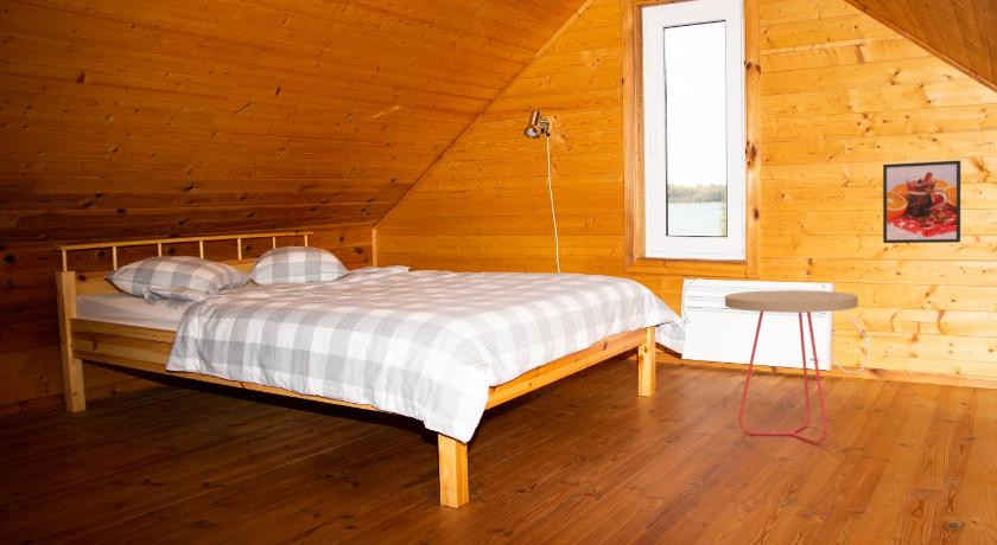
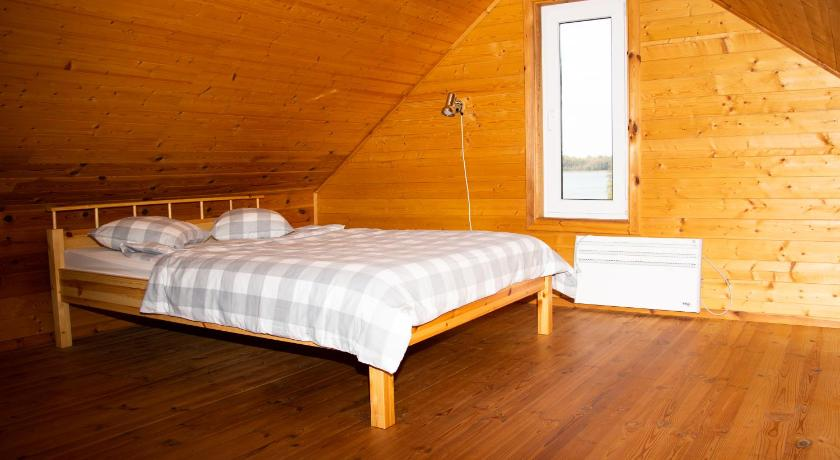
- side table (802, 363)
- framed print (921, 203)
